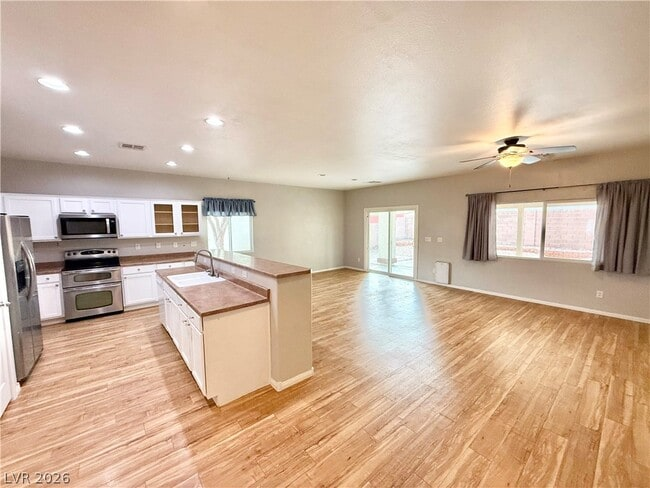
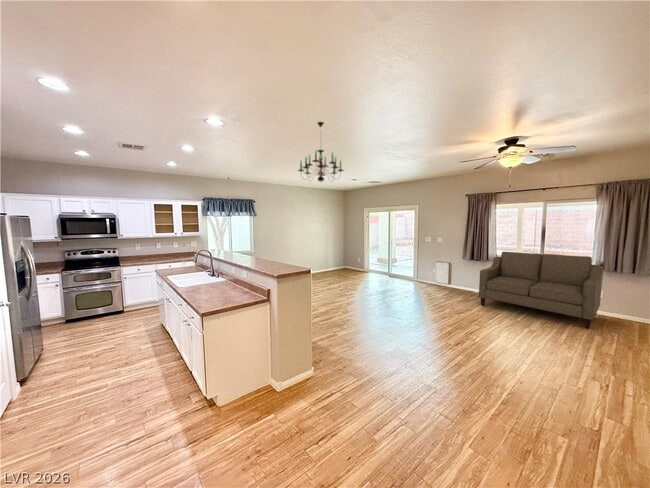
+ sofa (536, 282)
+ chandelier (320, 153)
